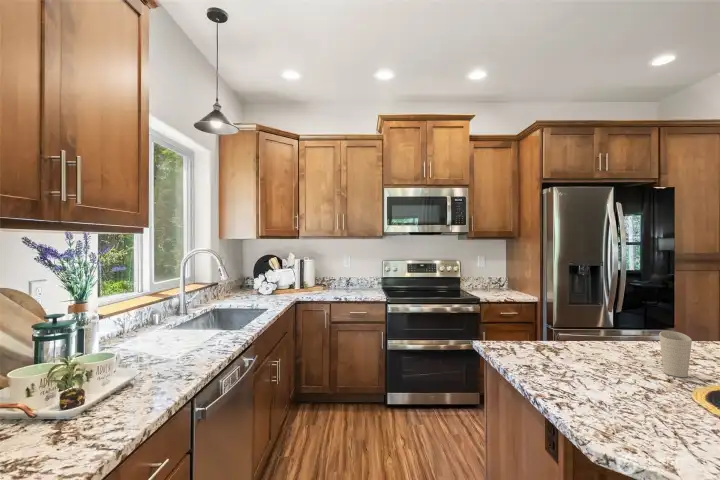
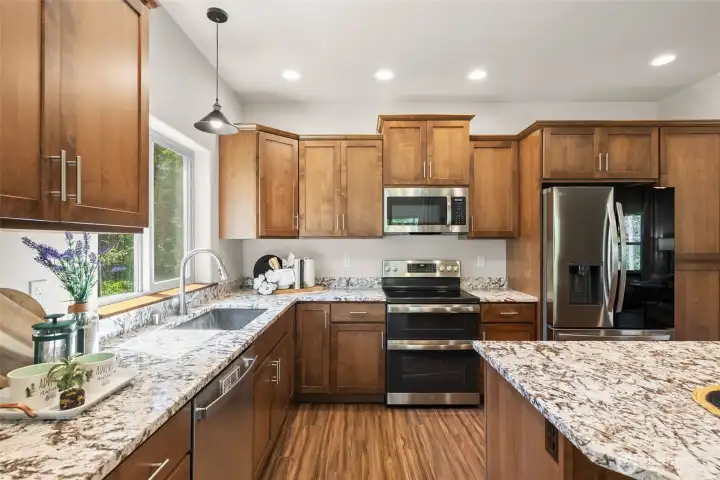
- cup (675, 353)
